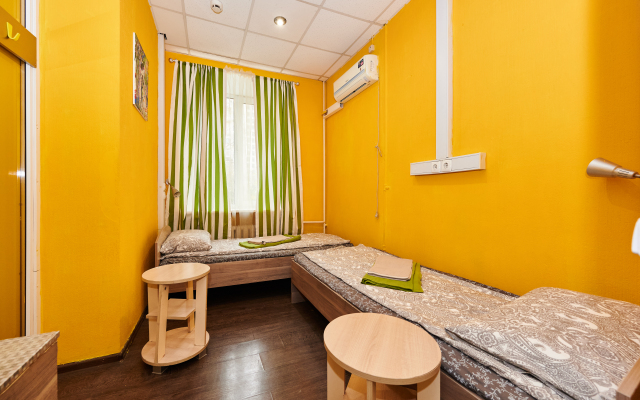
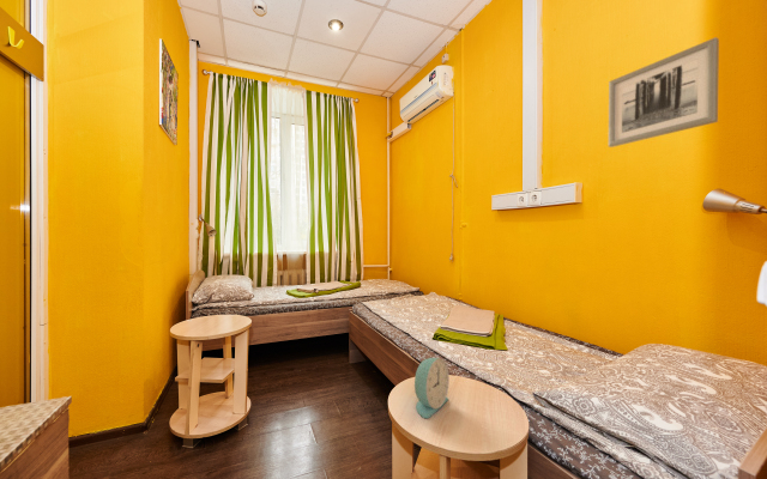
+ alarm clock (429, 381)
+ wall art (657, 98)
